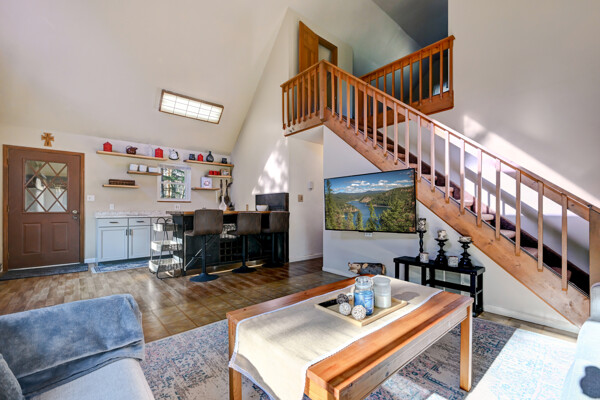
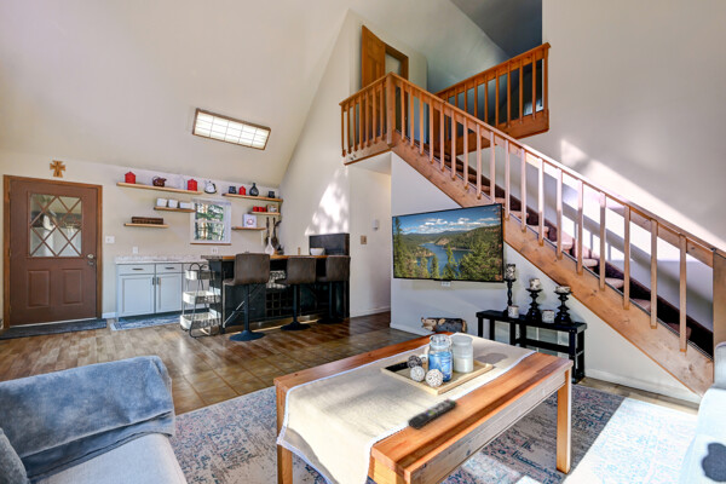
+ remote control (433, 411)
